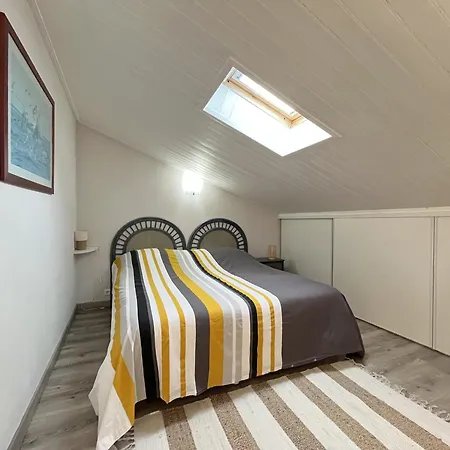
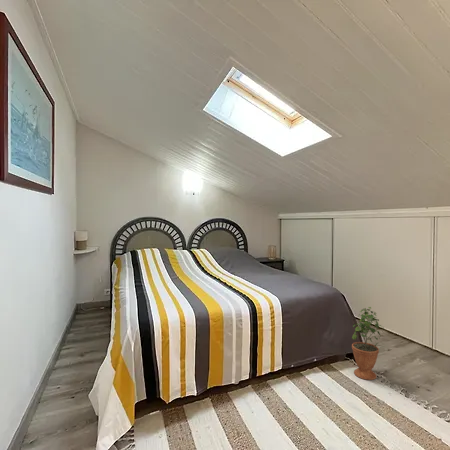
+ potted plant (368, 339)
